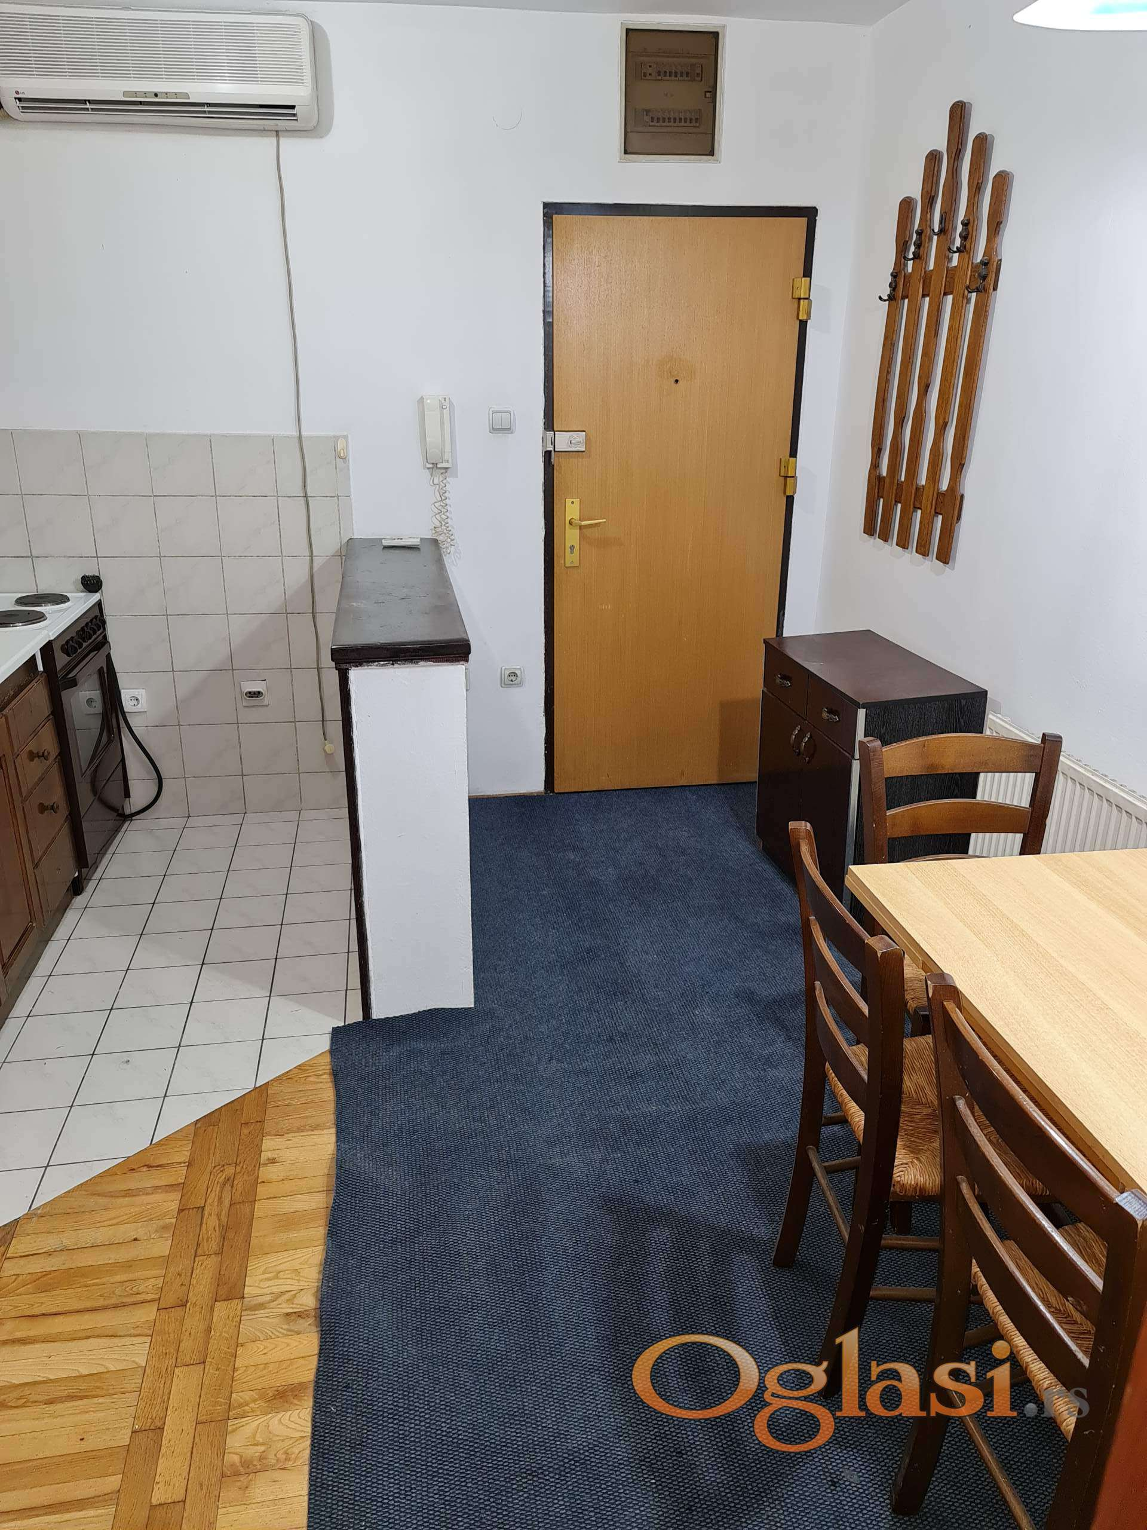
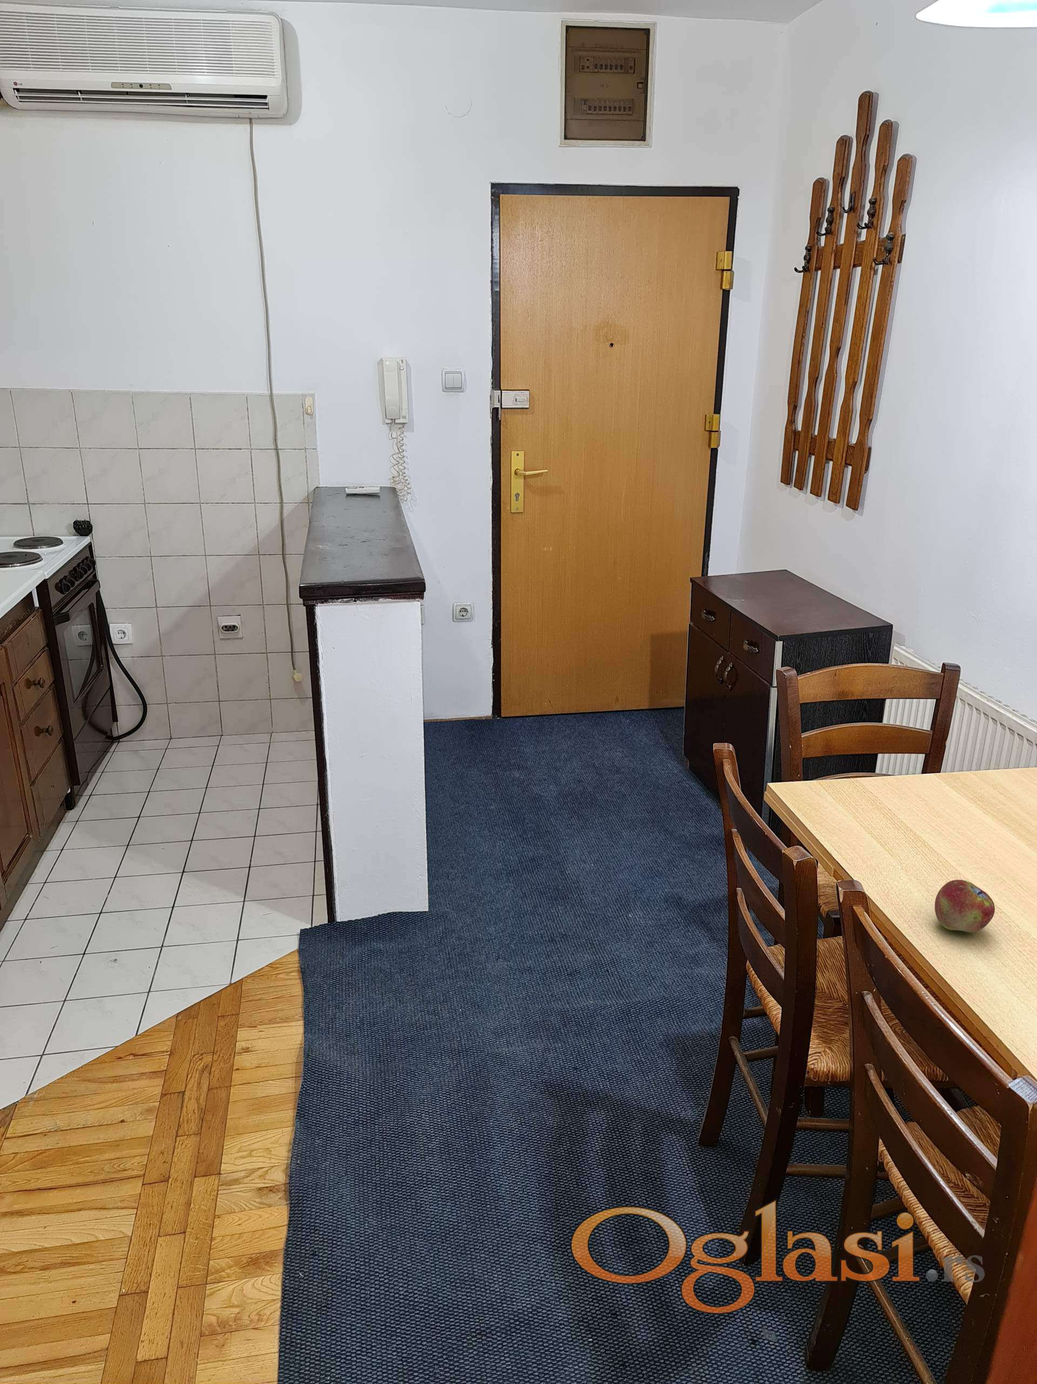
+ fruit (964, 906)
